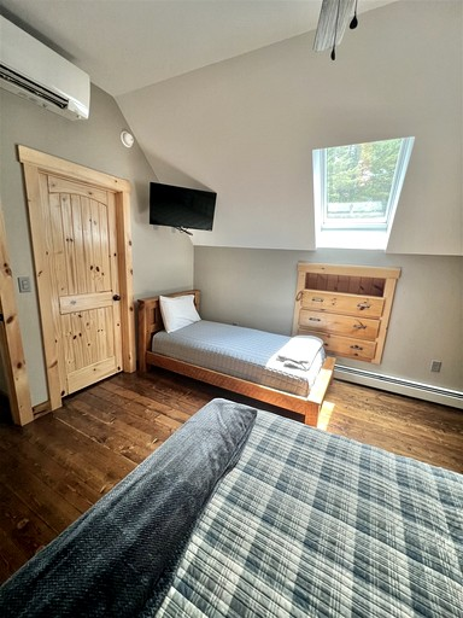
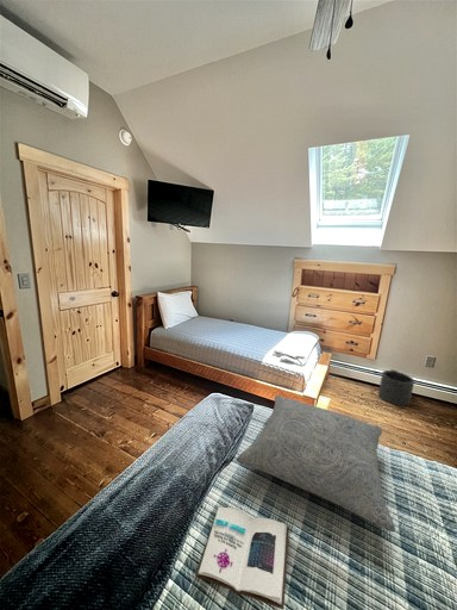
+ book (245, 547)
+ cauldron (395, 387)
+ pillow (317, 442)
